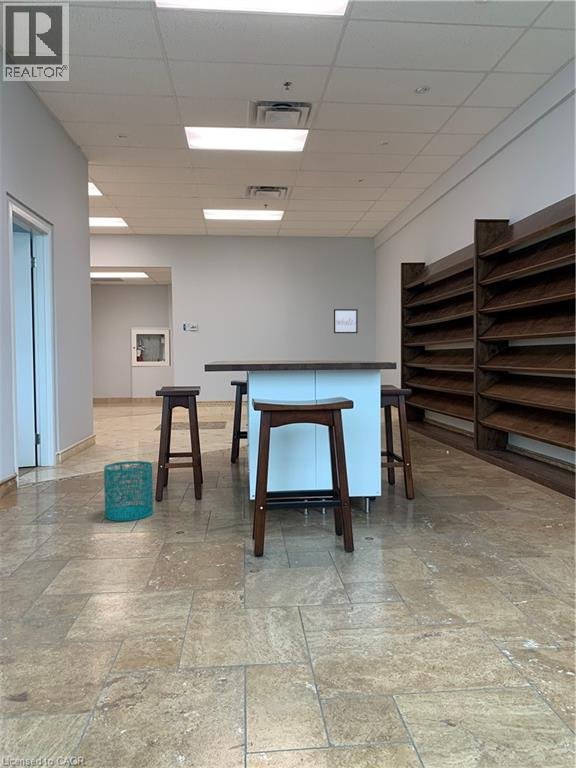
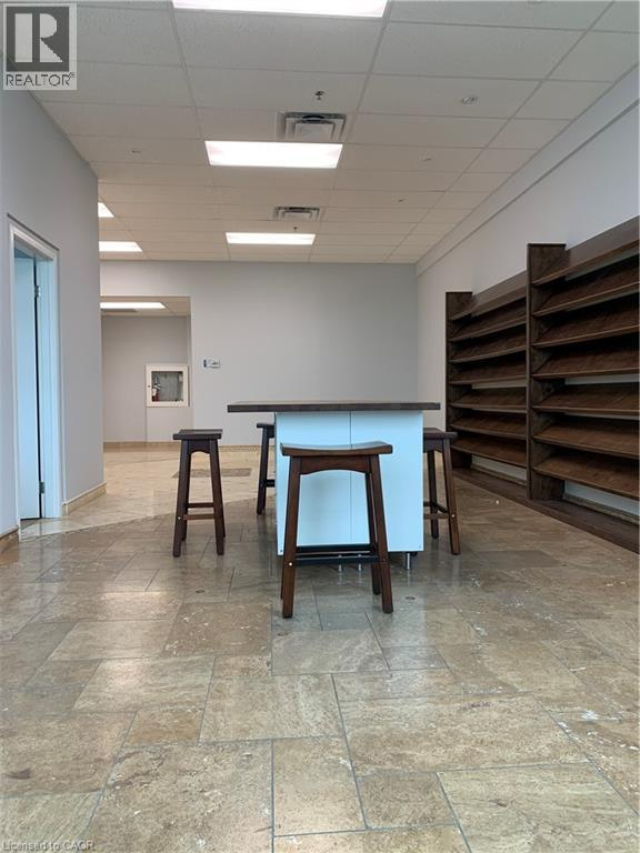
- wastebasket (128, 489)
- wall art (345, 321)
